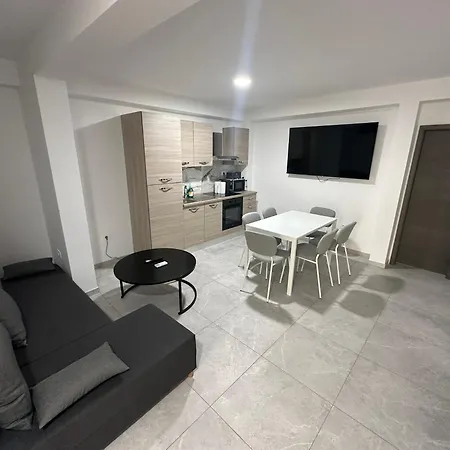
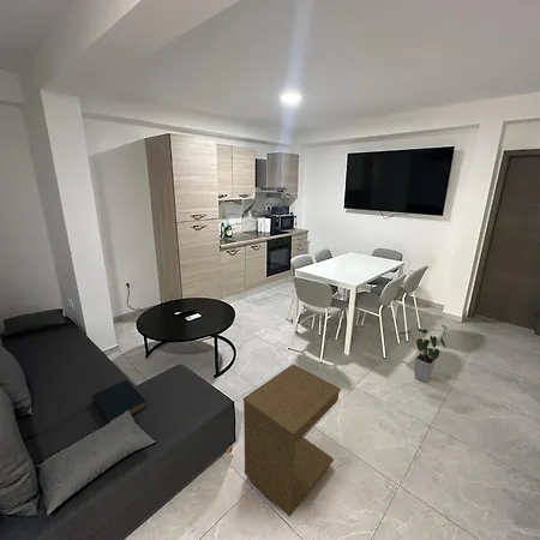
+ side table (290, 433)
+ house plant (420, 350)
+ hardback book (119, 401)
